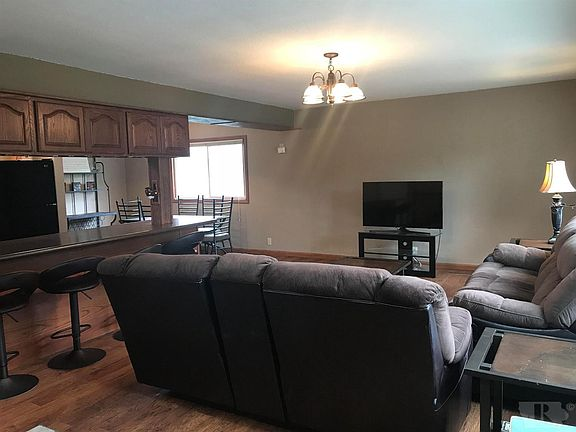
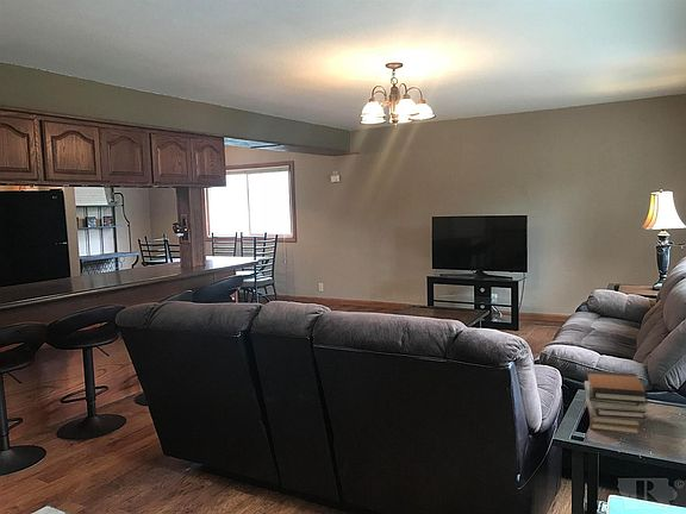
+ book stack (613, 400)
